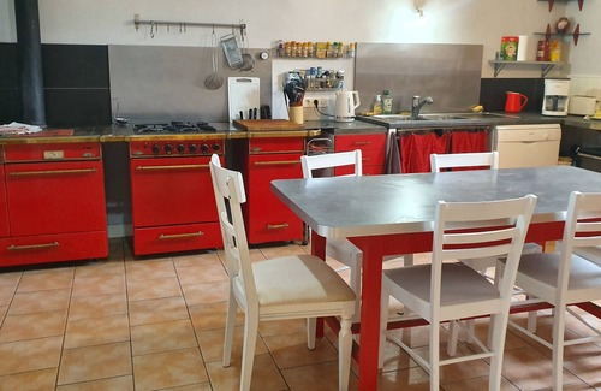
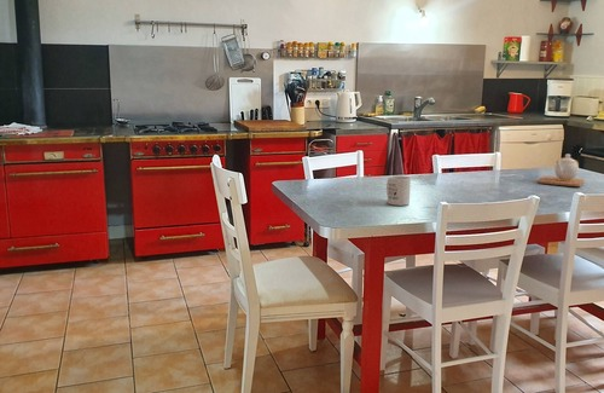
+ mug (396, 189)
+ teapot (562, 167)
